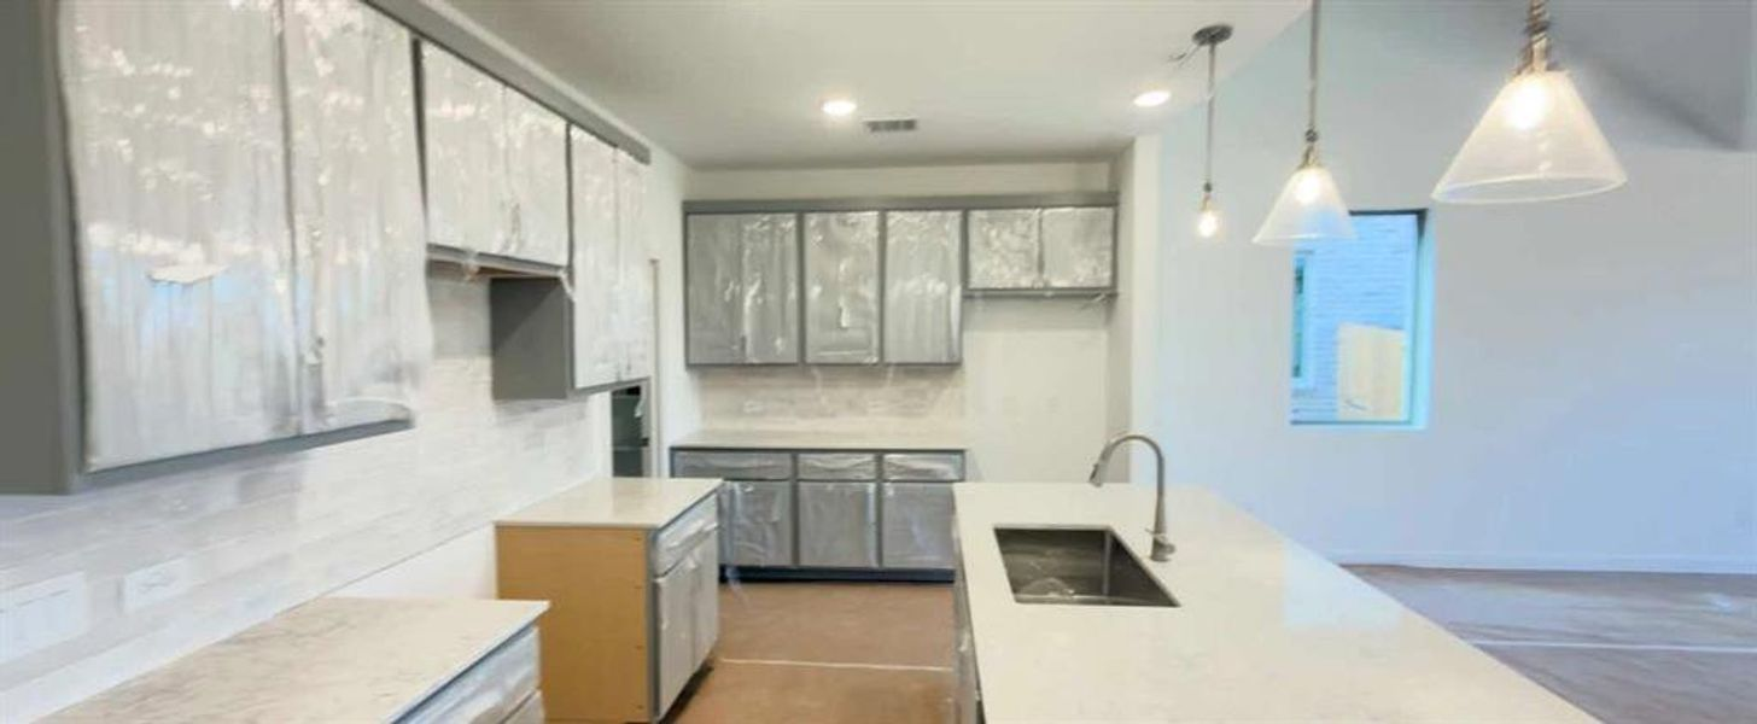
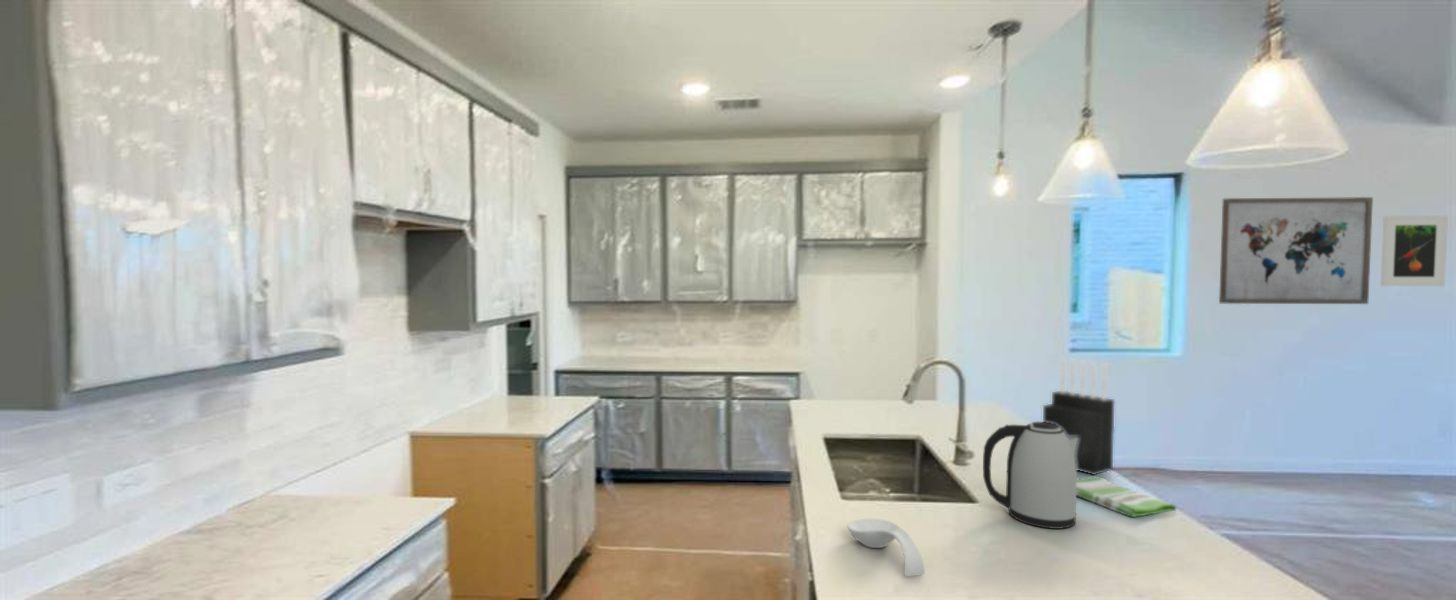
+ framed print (1414, 251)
+ spoon rest (886, 537)
+ knife block (1075, 414)
+ dish towel (1115, 494)
+ wall art (1294, 251)
+ kettle (1029, 468)
